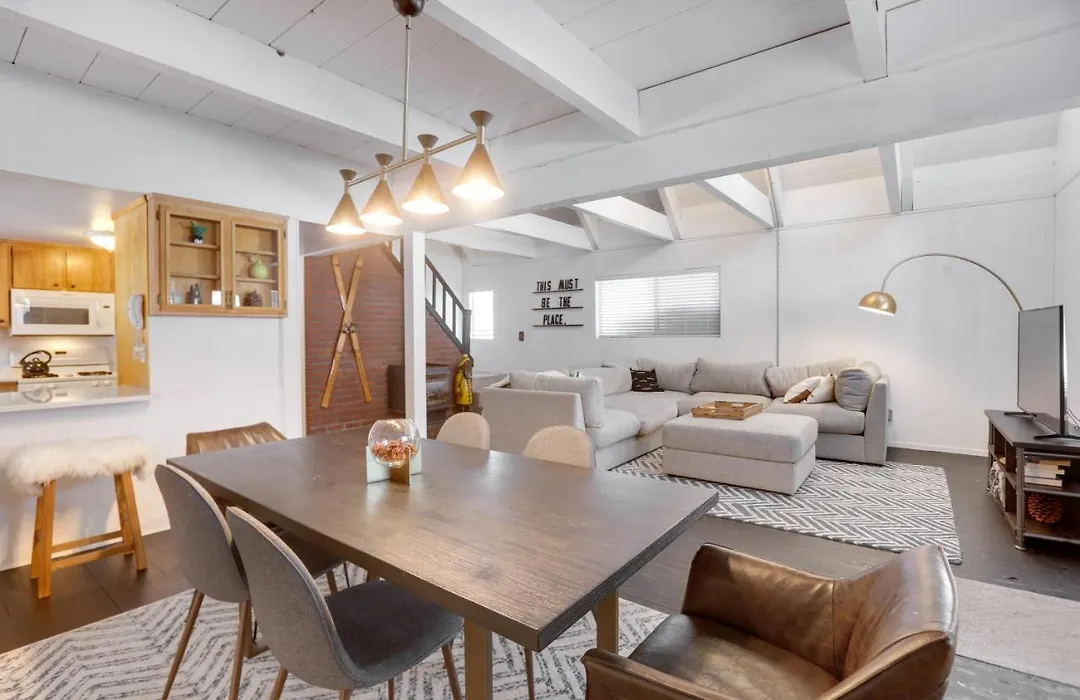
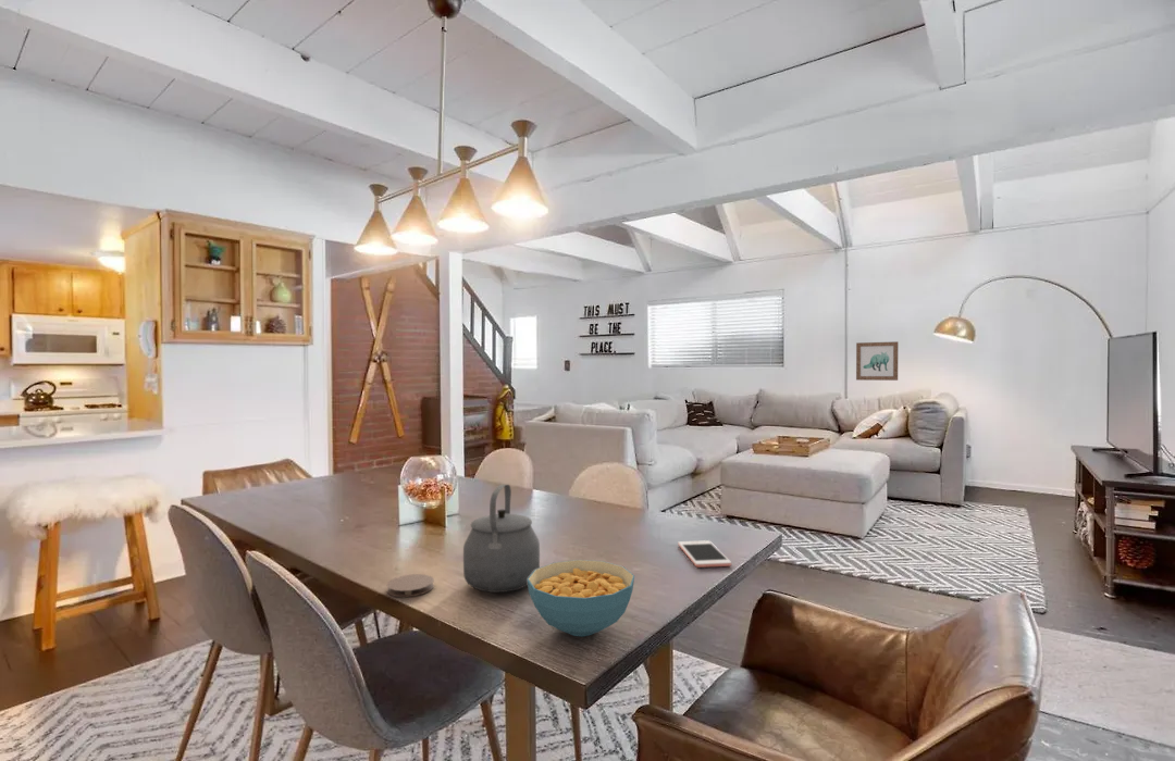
+ coaster (410, 585)
+ tea kettle (504, 532)
+ cereal bowl (581, 602)
+ wall art (876, 361)
+ cell phone (703, 552)
